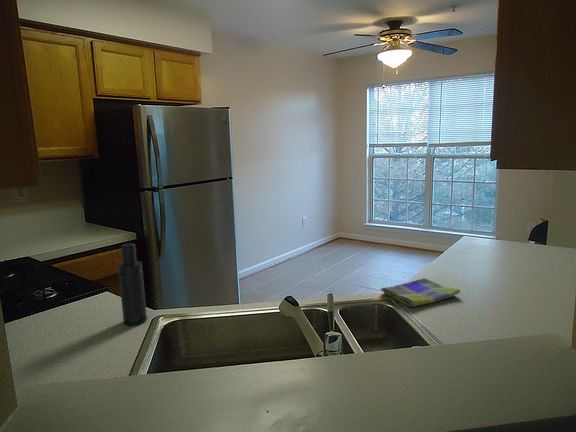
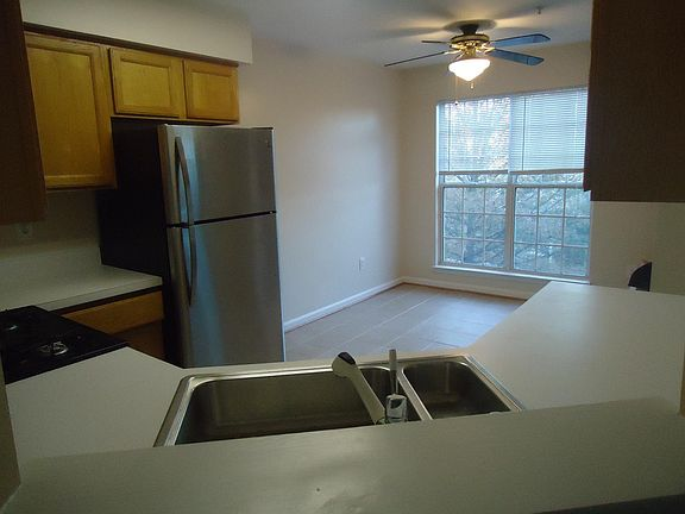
- atomizer (131, 283)
- dish towel (419, 291)
